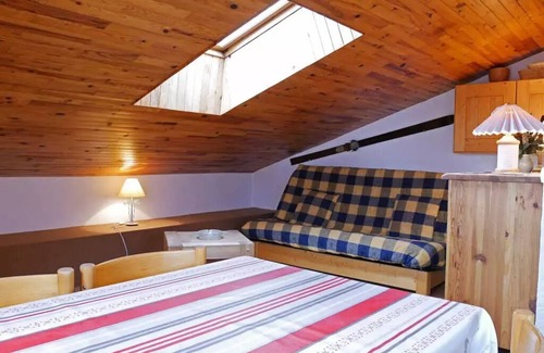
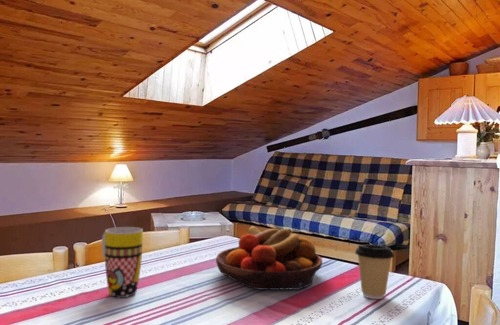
+ fruit bowl (268, 252)
+ mug (118, 259)
+ coffee cup (374, 270)
